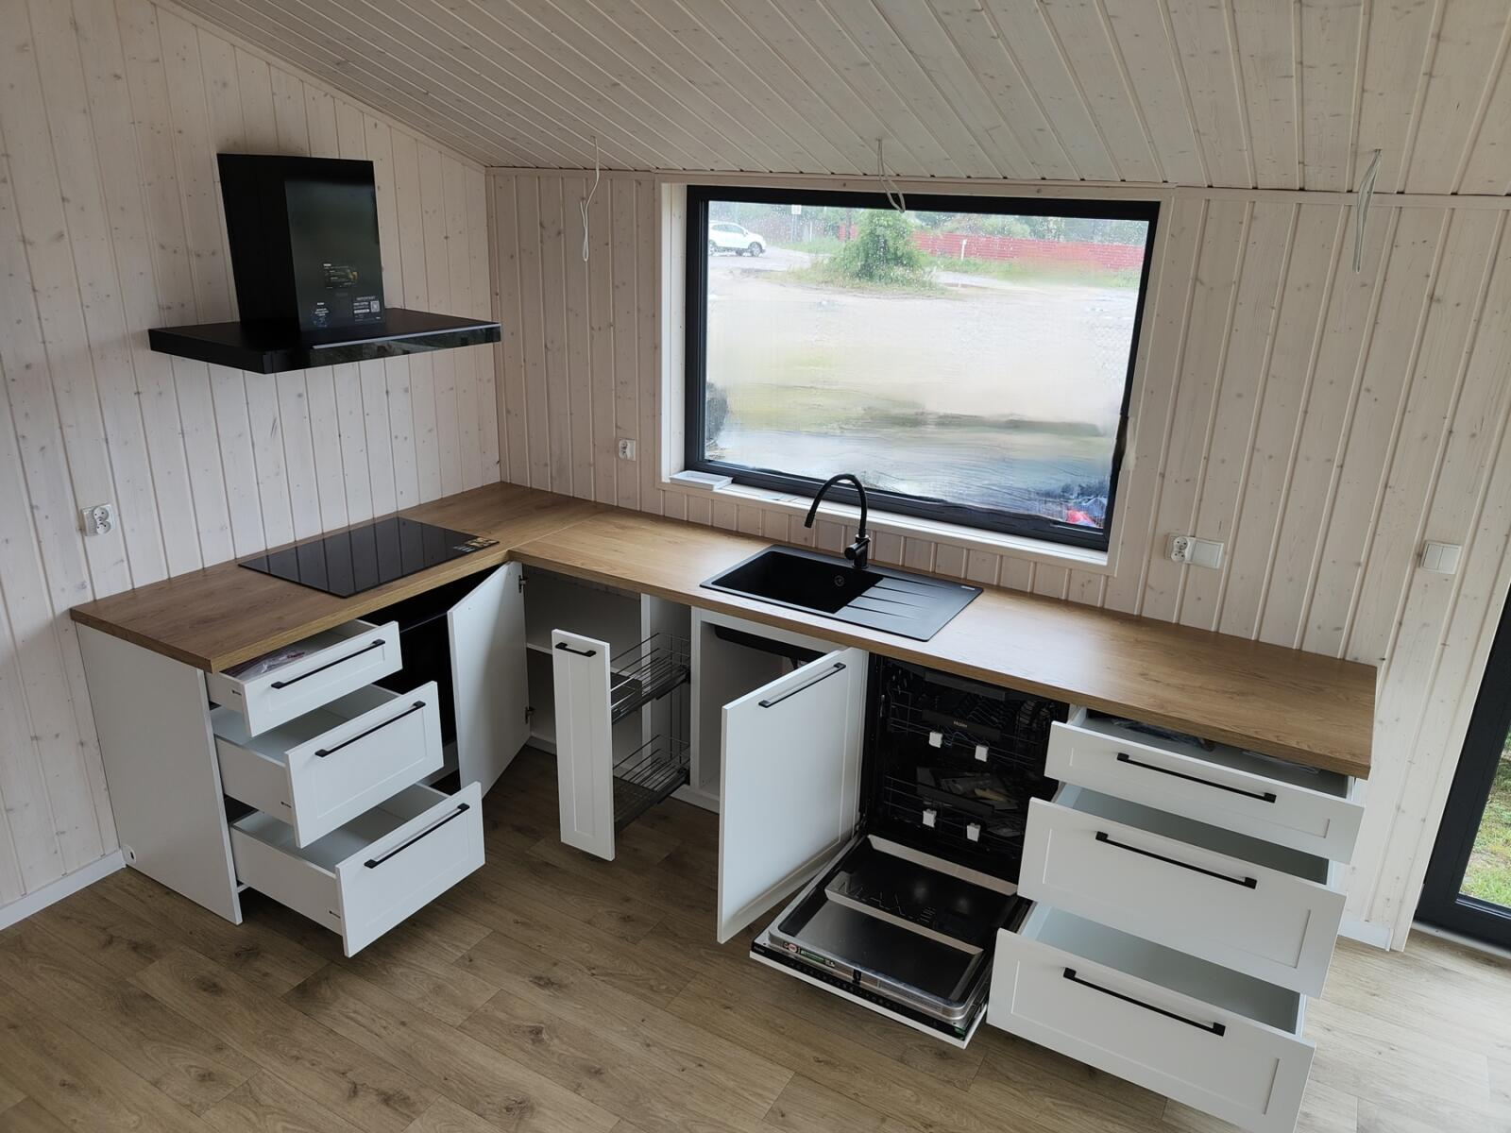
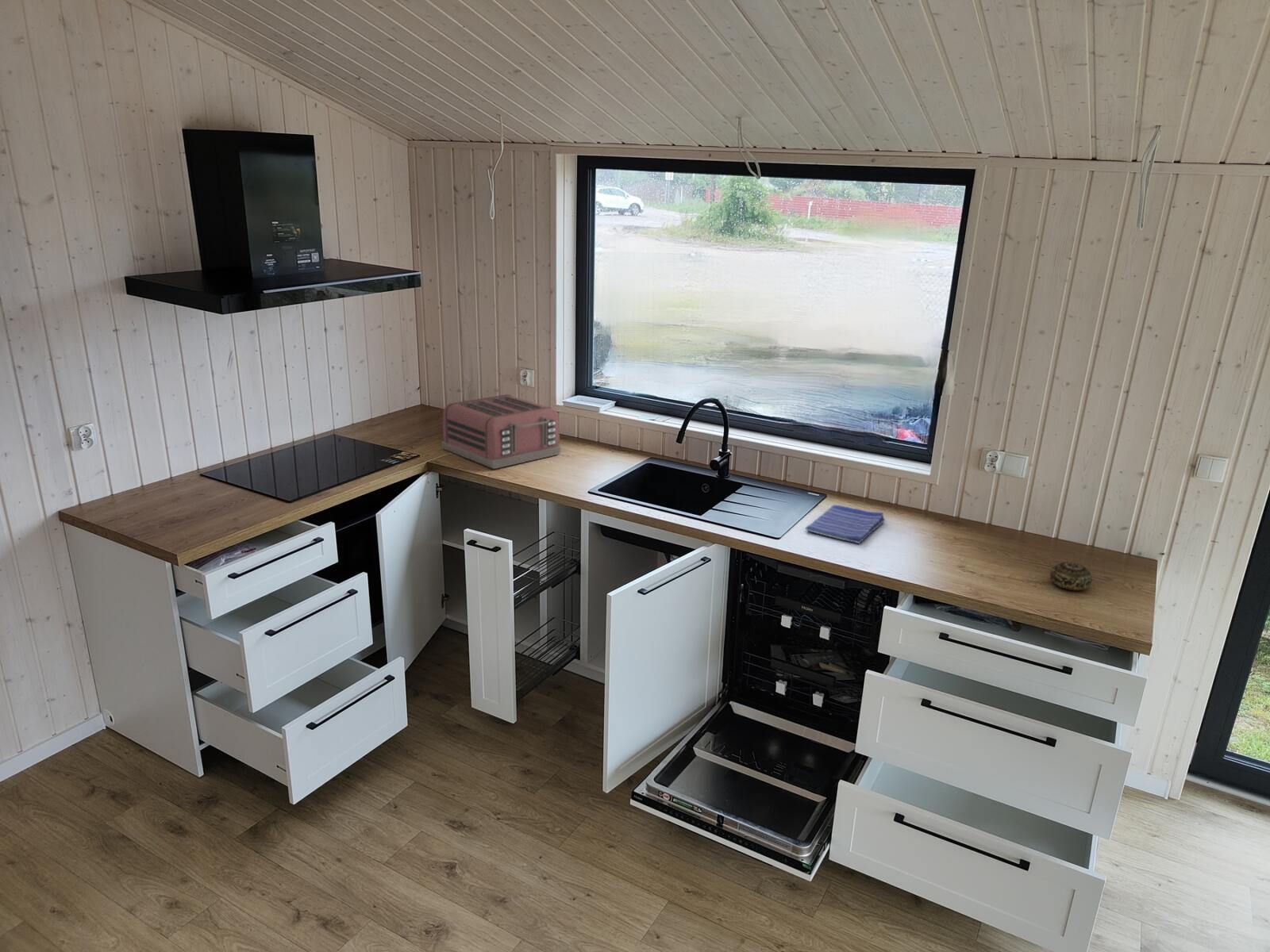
+ toaster (504, 429)
+ dish towel (846, 521)
+ decorative ball (1071, 575)
